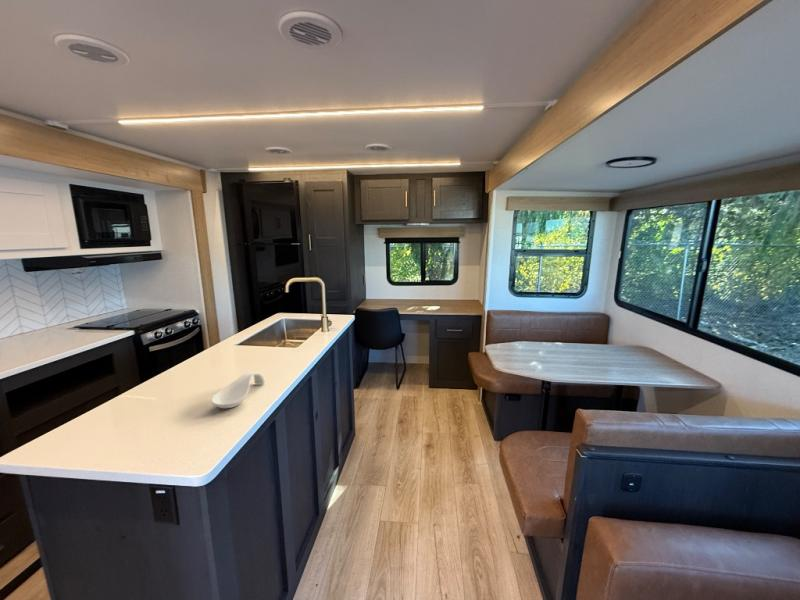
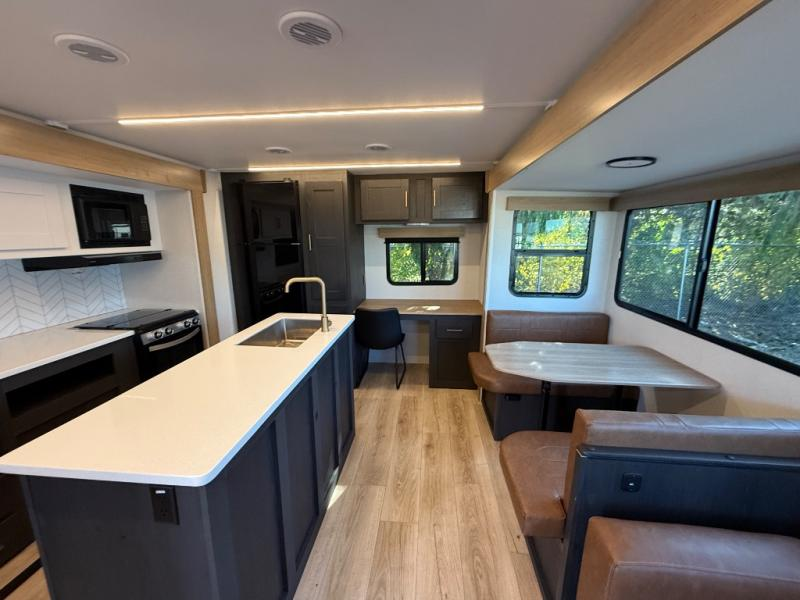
- spoon rest (240, 388)
